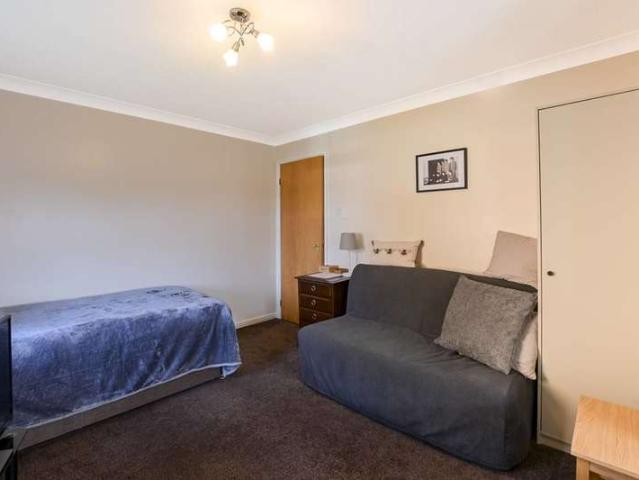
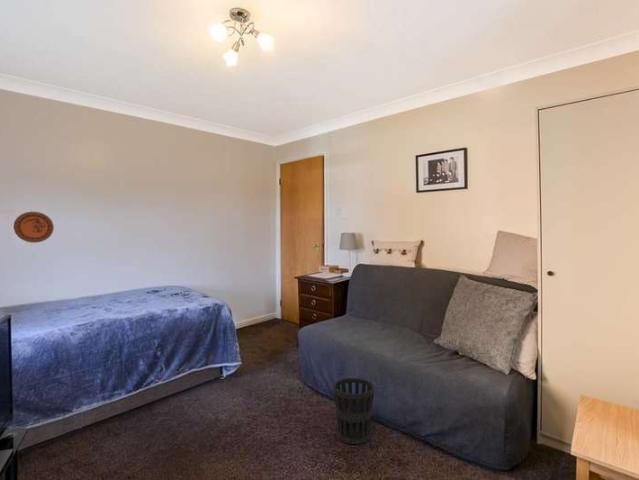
+ decorative plate (34, 227)
+ wastebasket (355, 410)
